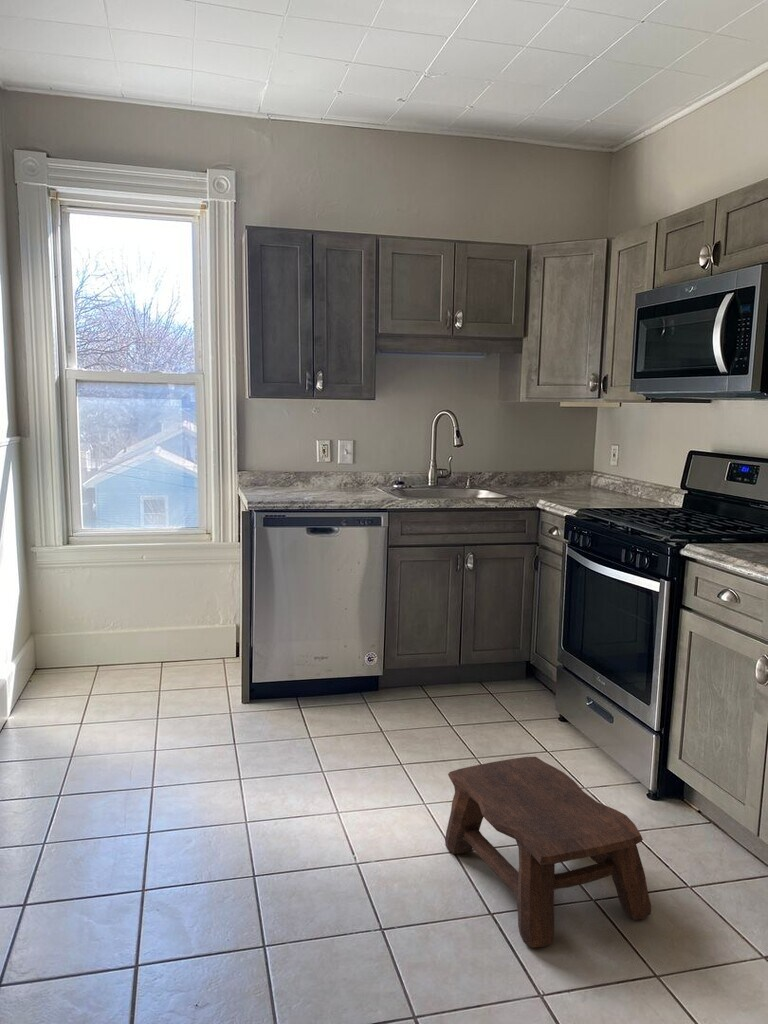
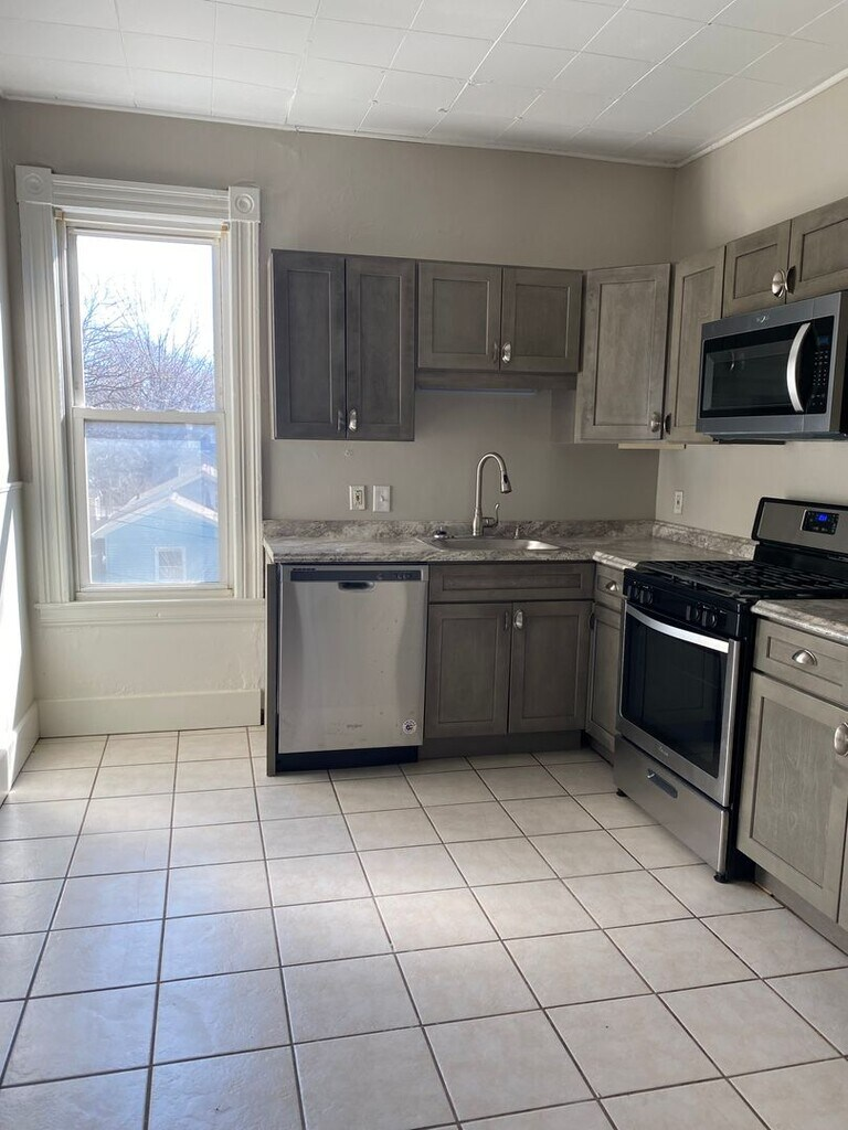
- stool (543, 838)
